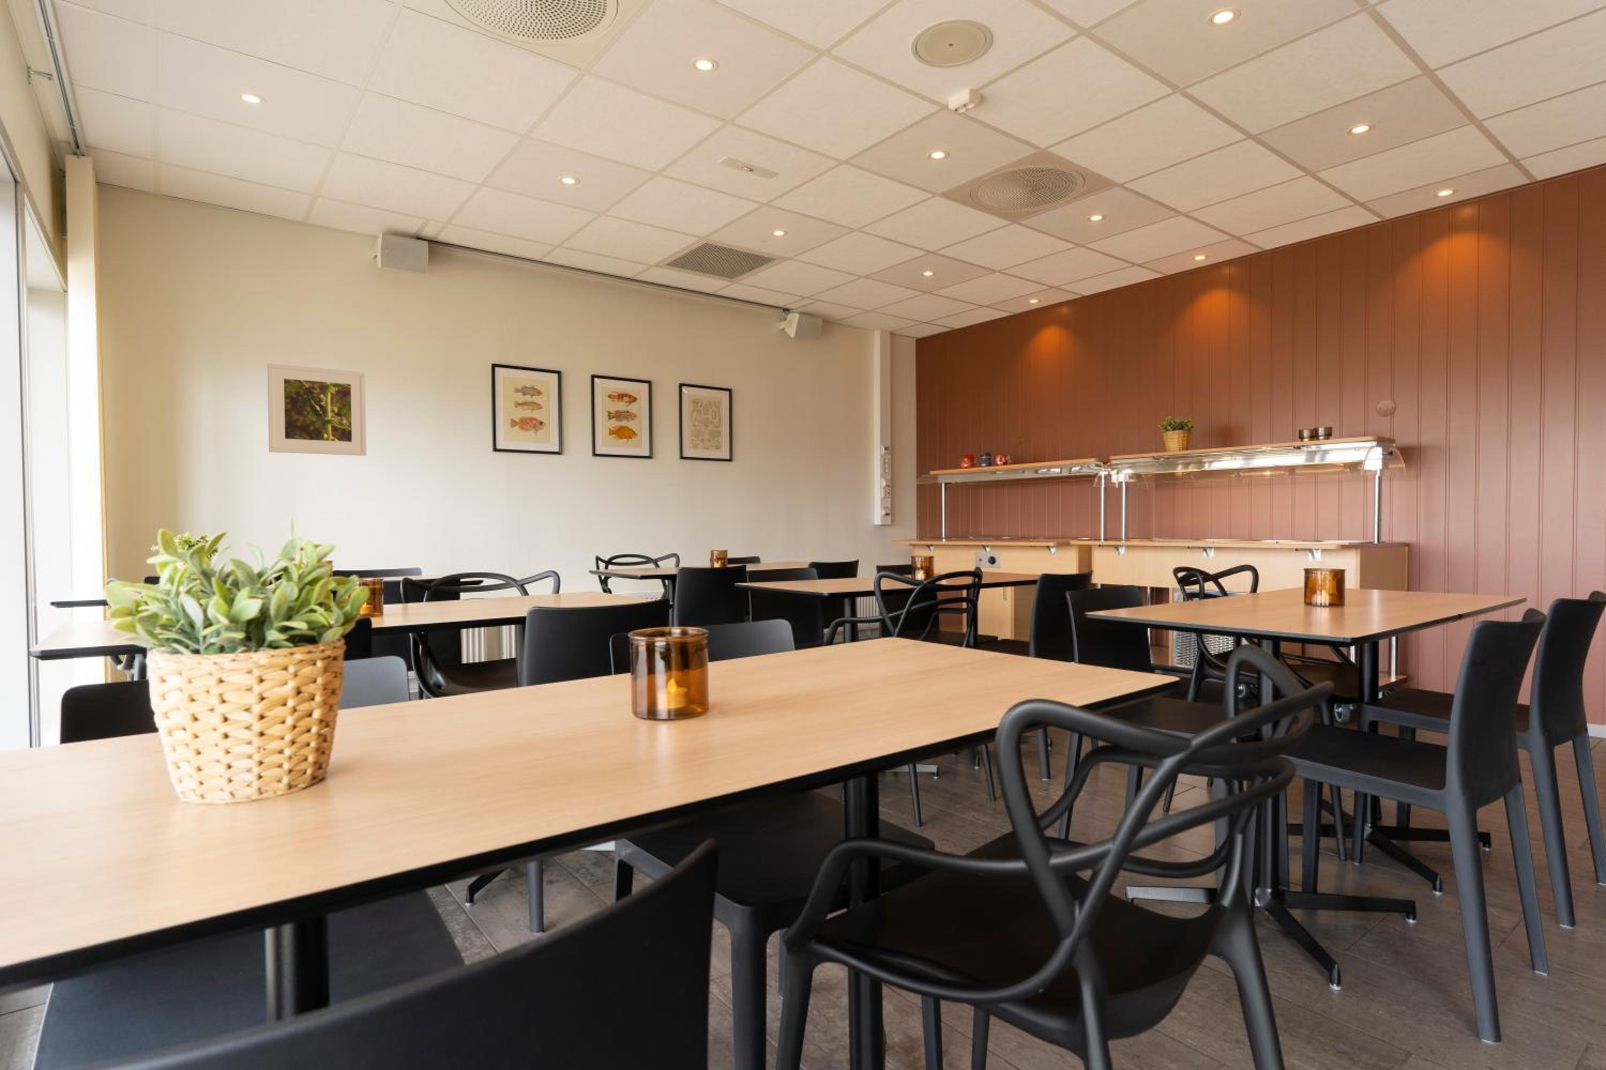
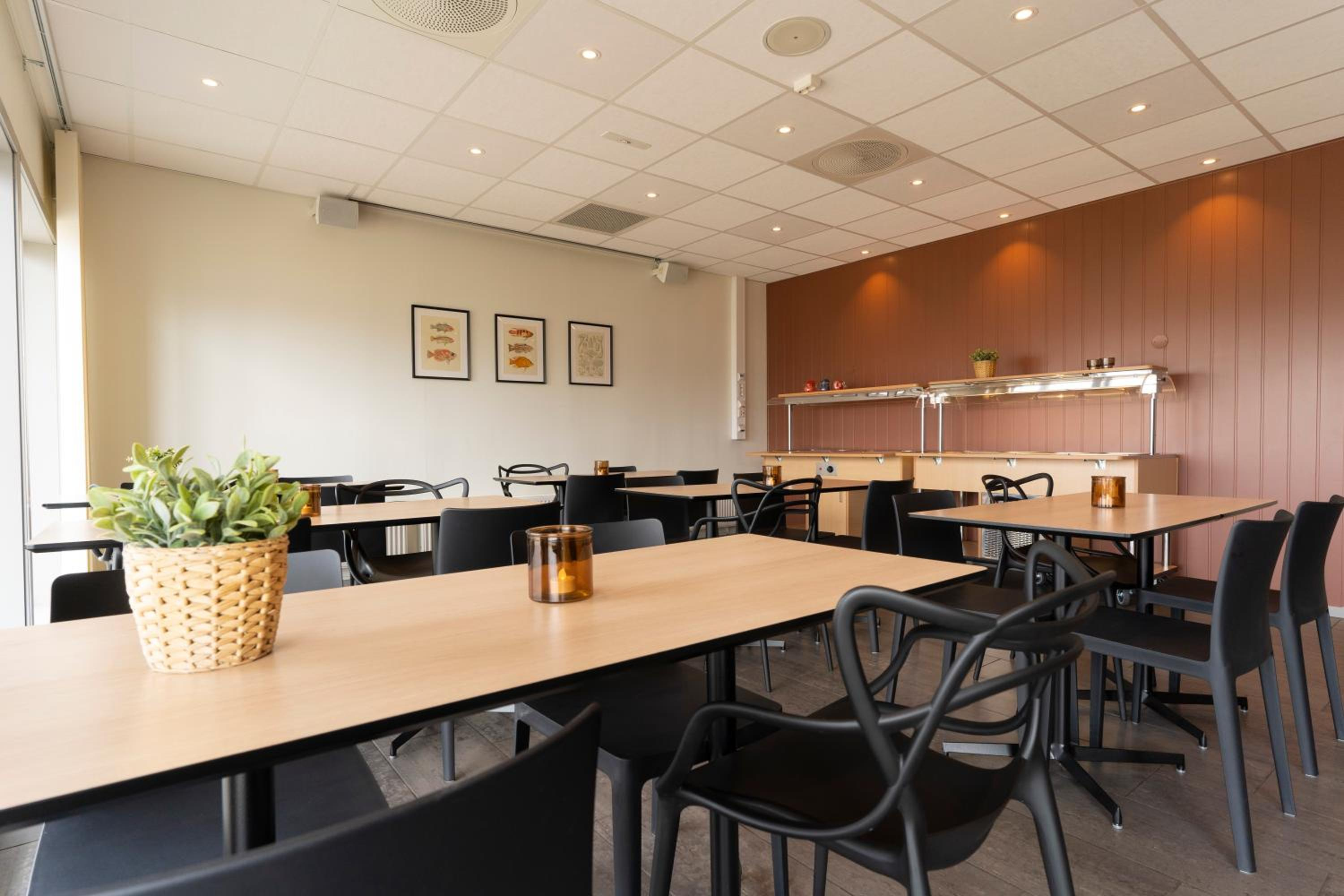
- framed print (318, 411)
